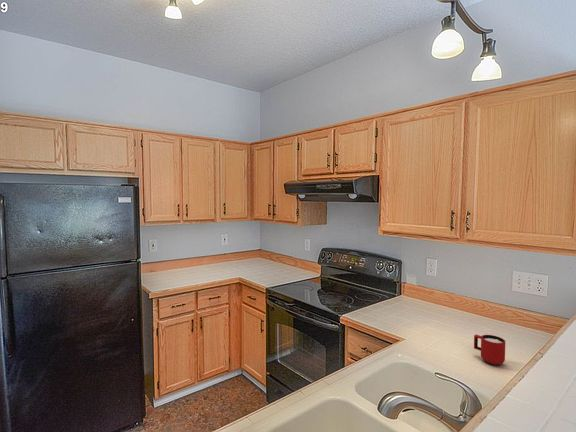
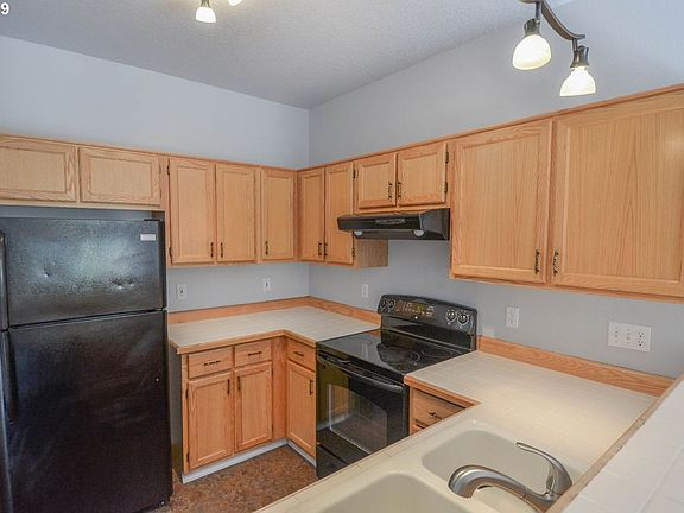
- mug (488, 349)
